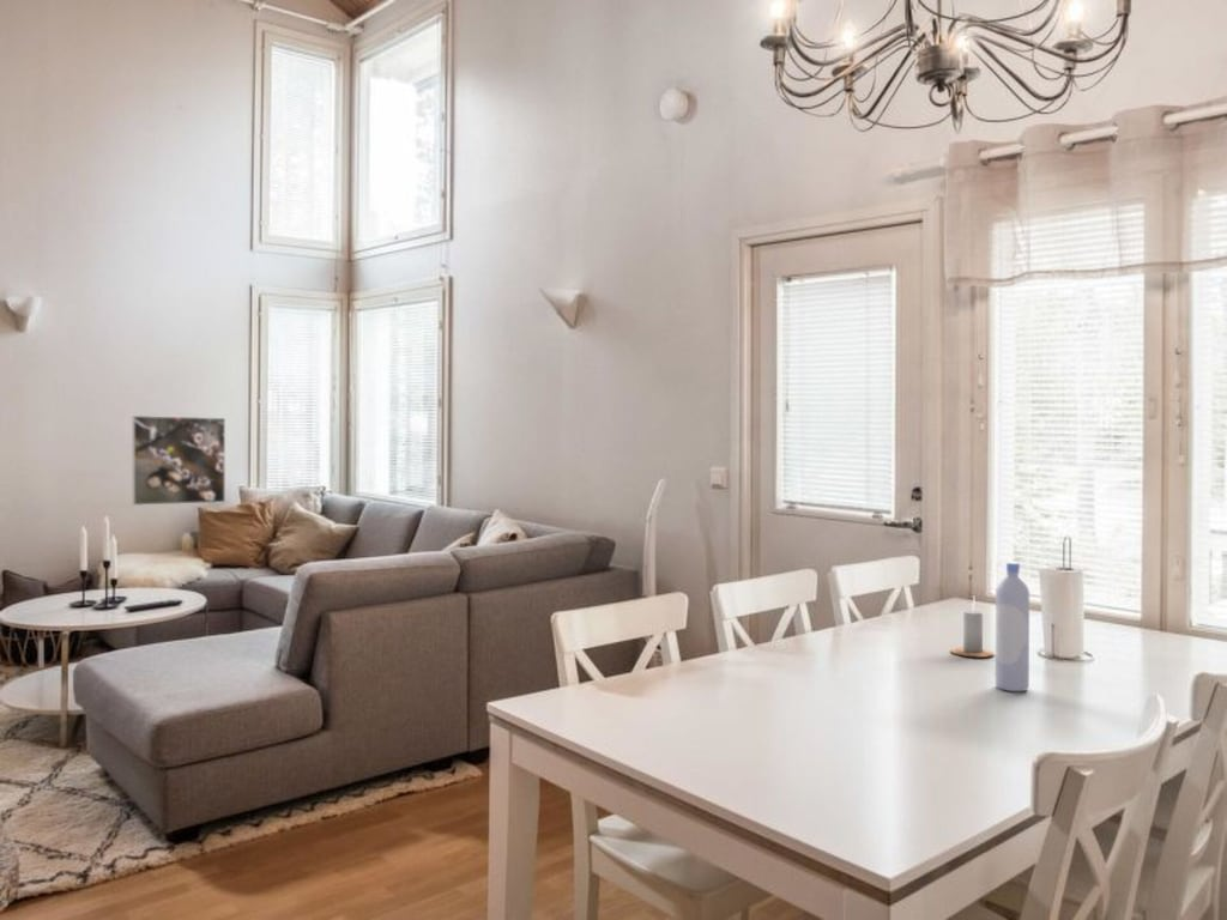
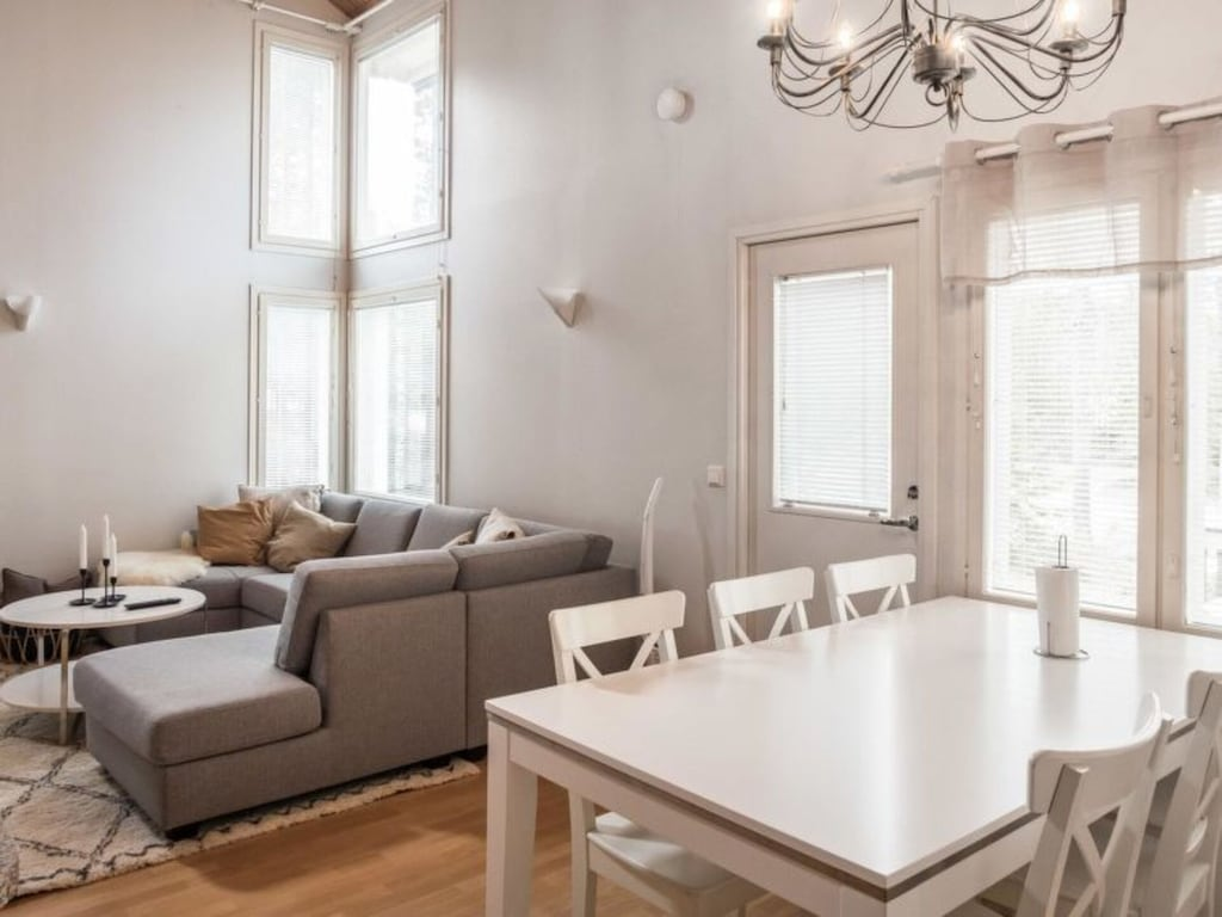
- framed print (180, 460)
- bottle (1011, 624)
- candle (972, 623)
